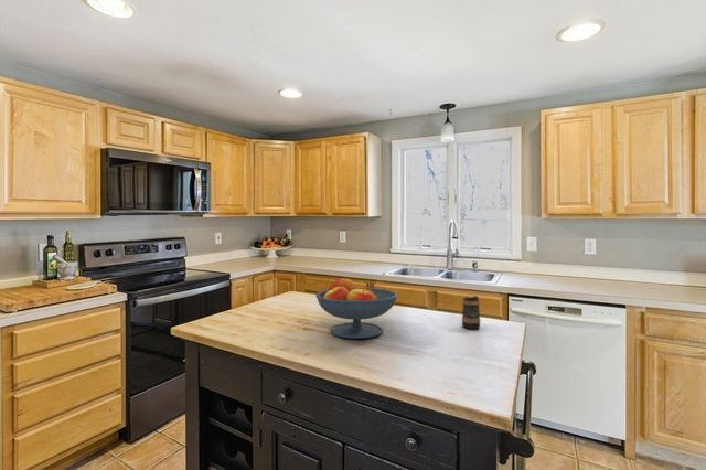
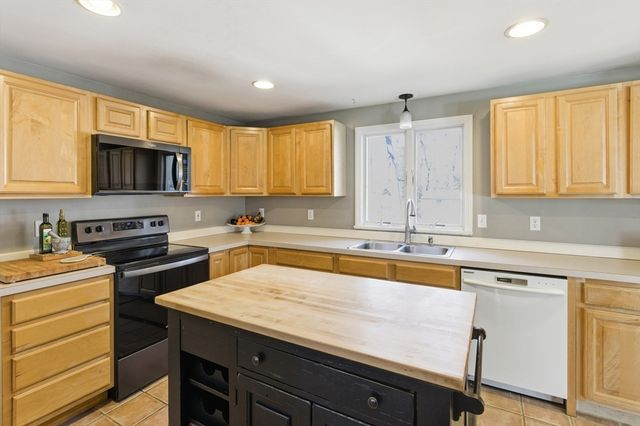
- fruit bowl (356, 306)
- mug (472, 311)
